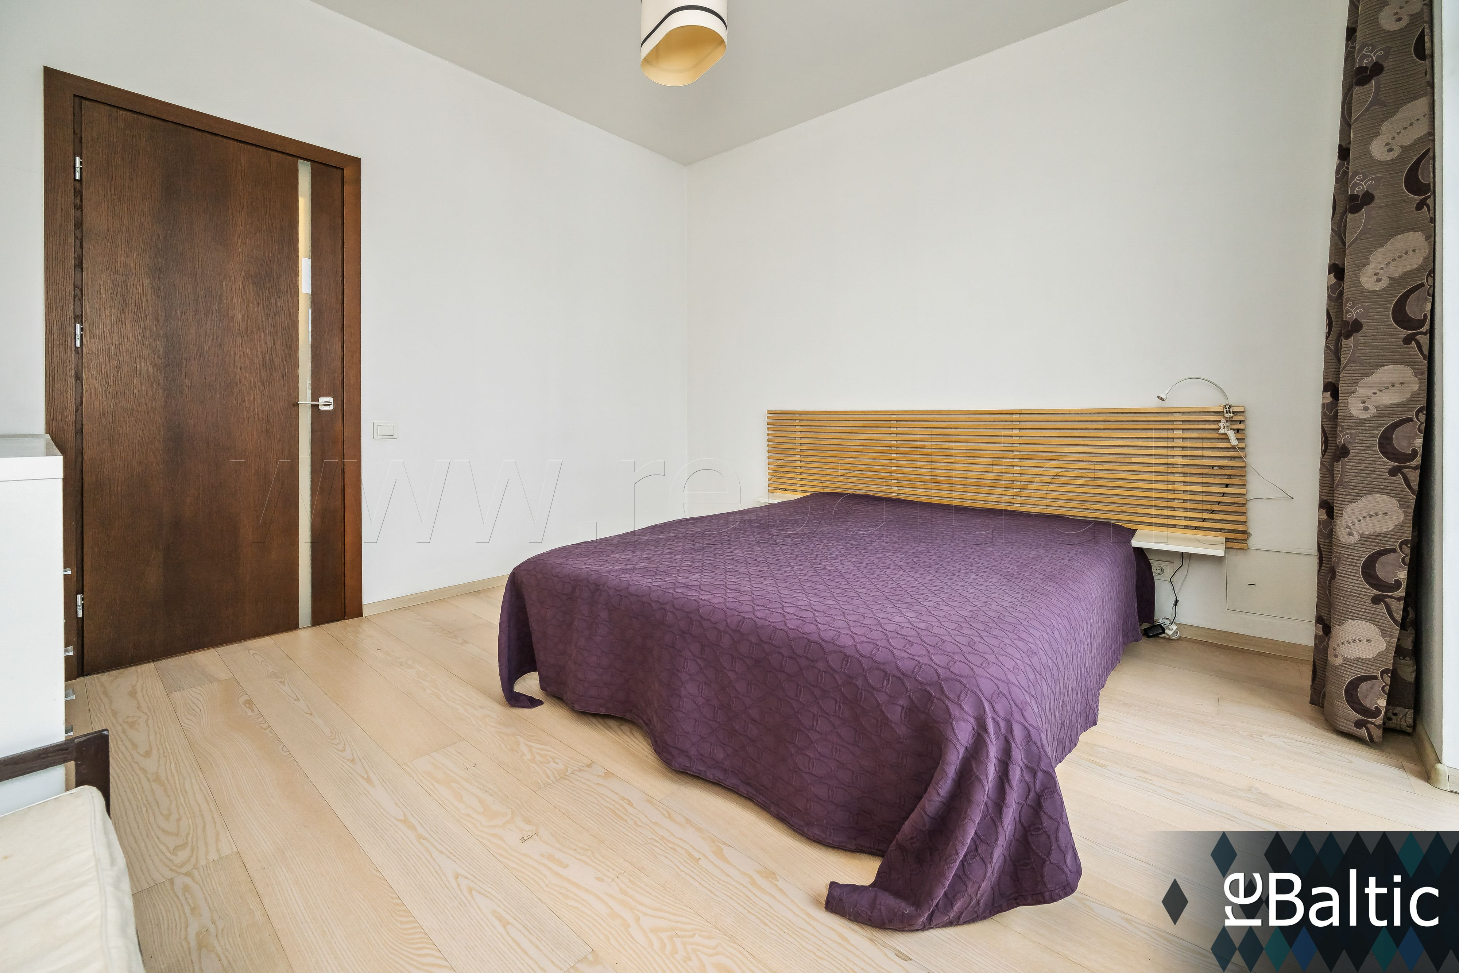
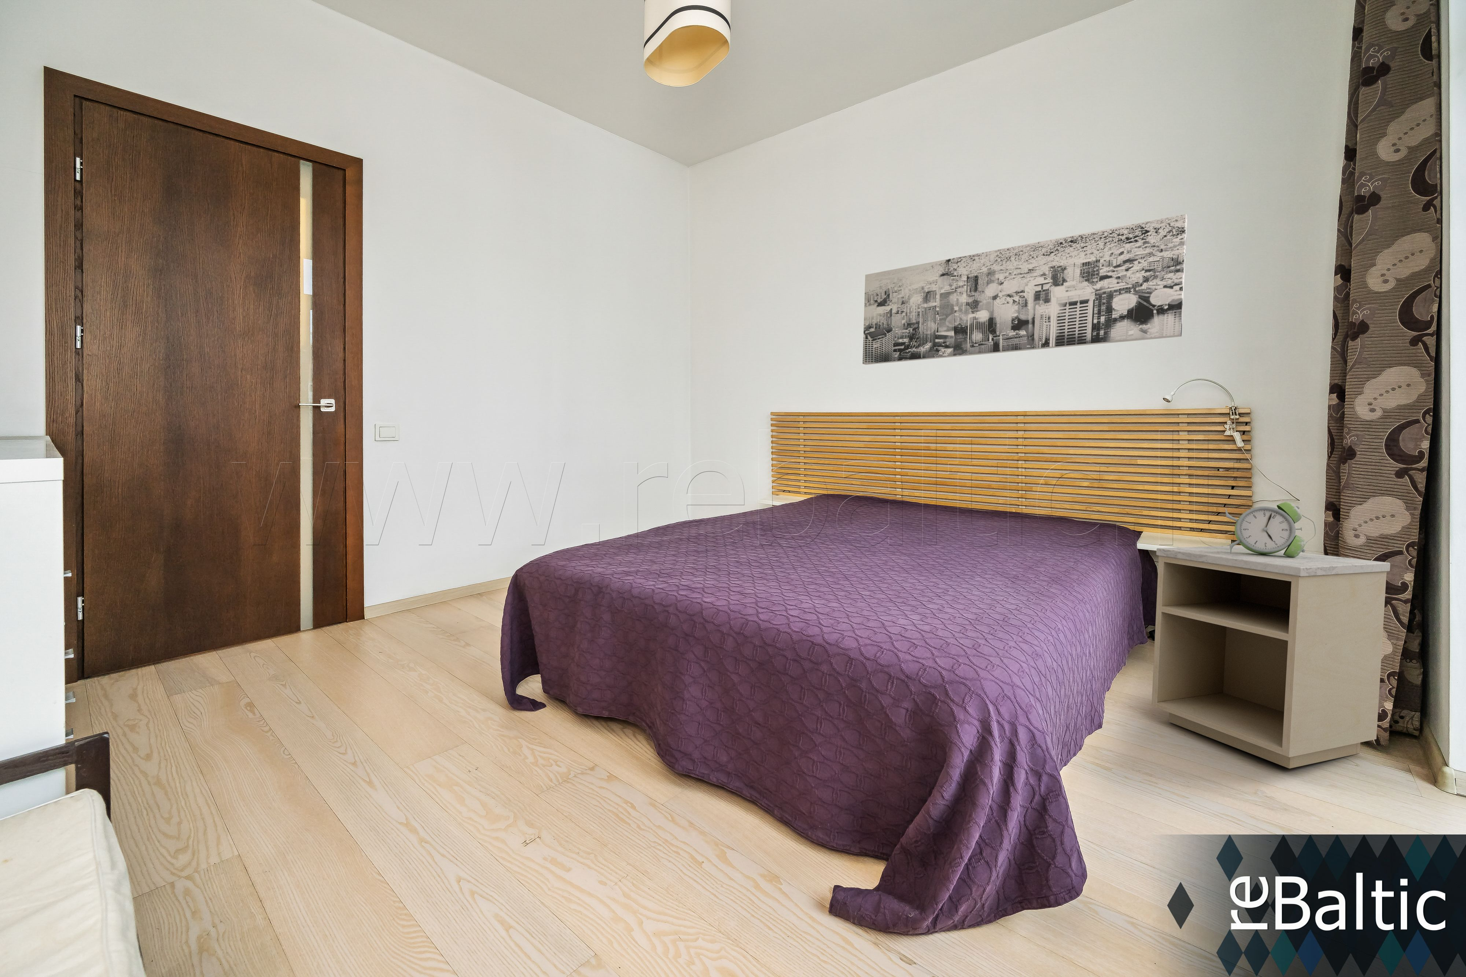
+ nightstand (1262, 647)
+ wall art (1000, 301)
+ alarm clock (1269, 528)
